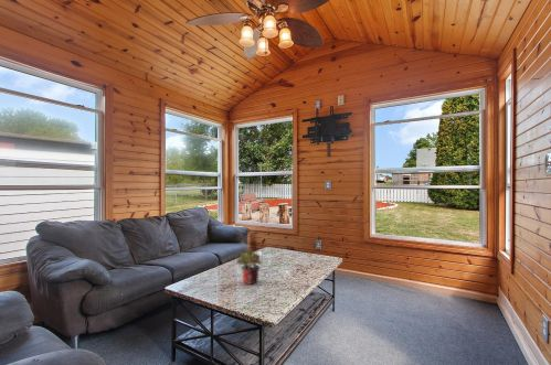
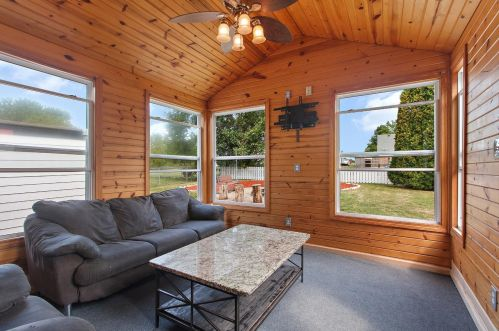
- potted plant (248, 266)
